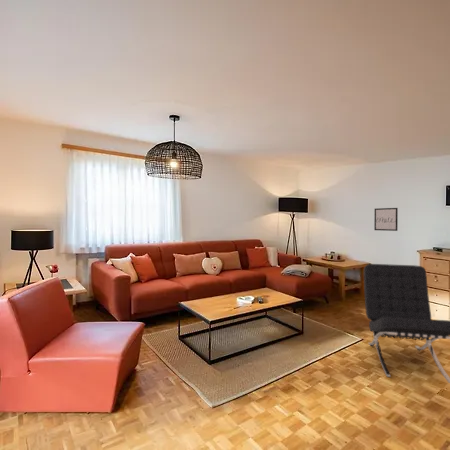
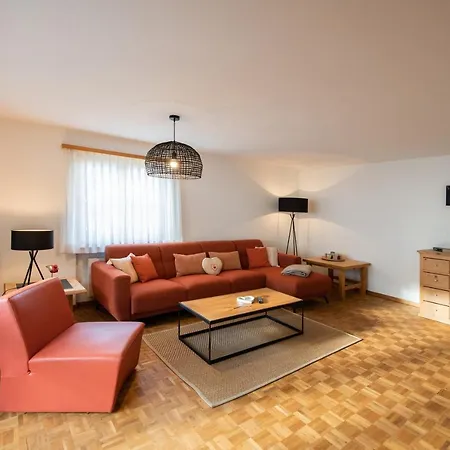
- wall art (385, 219)
- lounge chair (404, 315)
